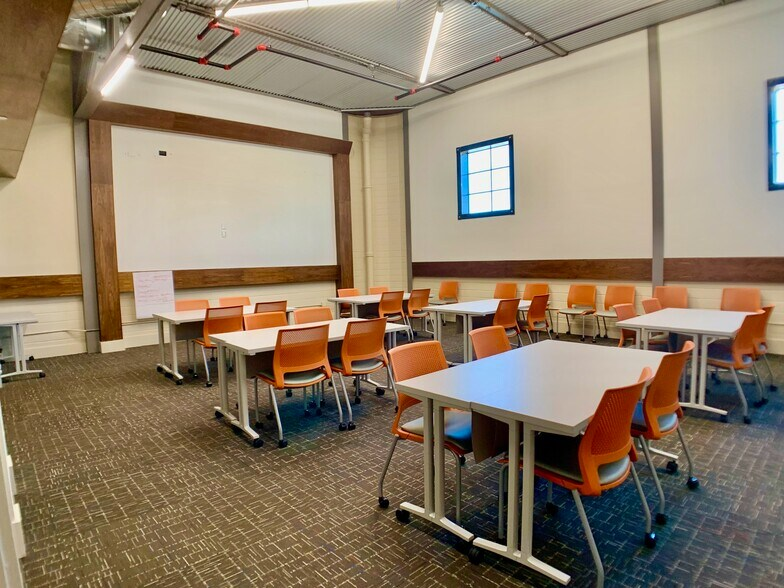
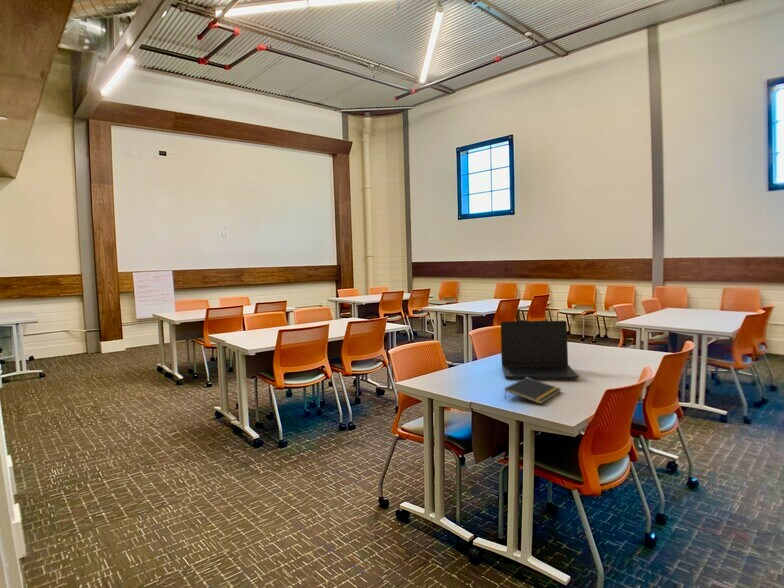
+ notepad (533, 389)
+ laptop (537, 348)
